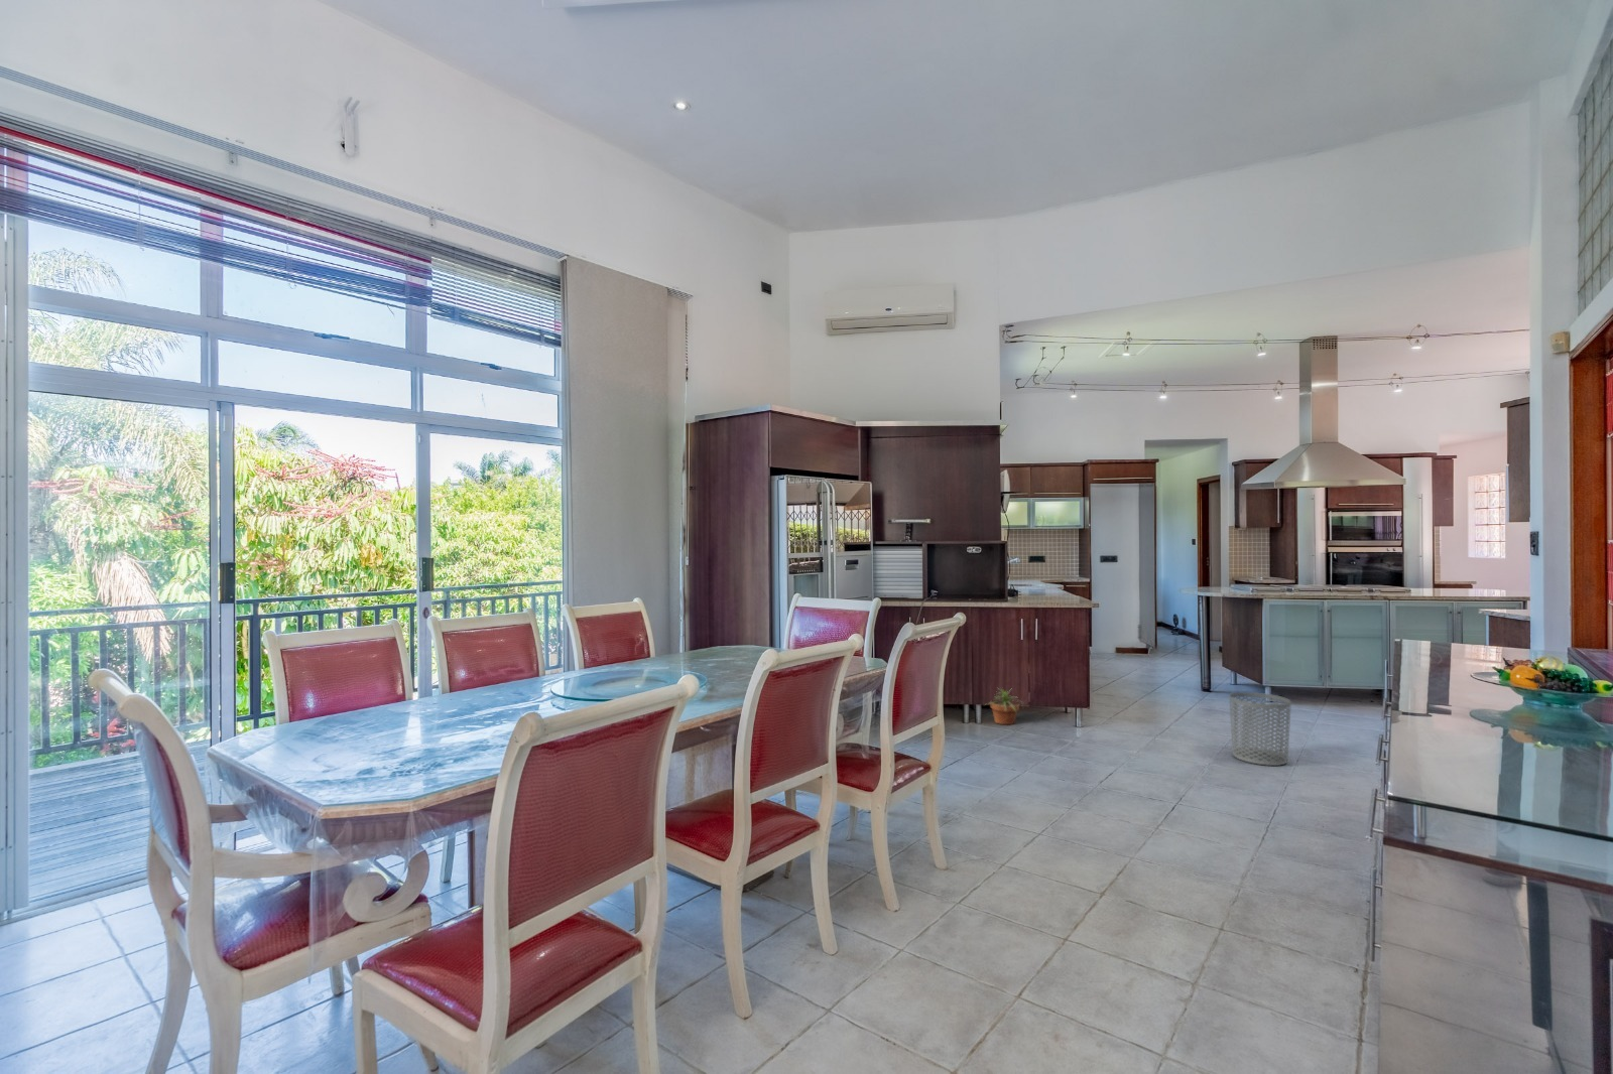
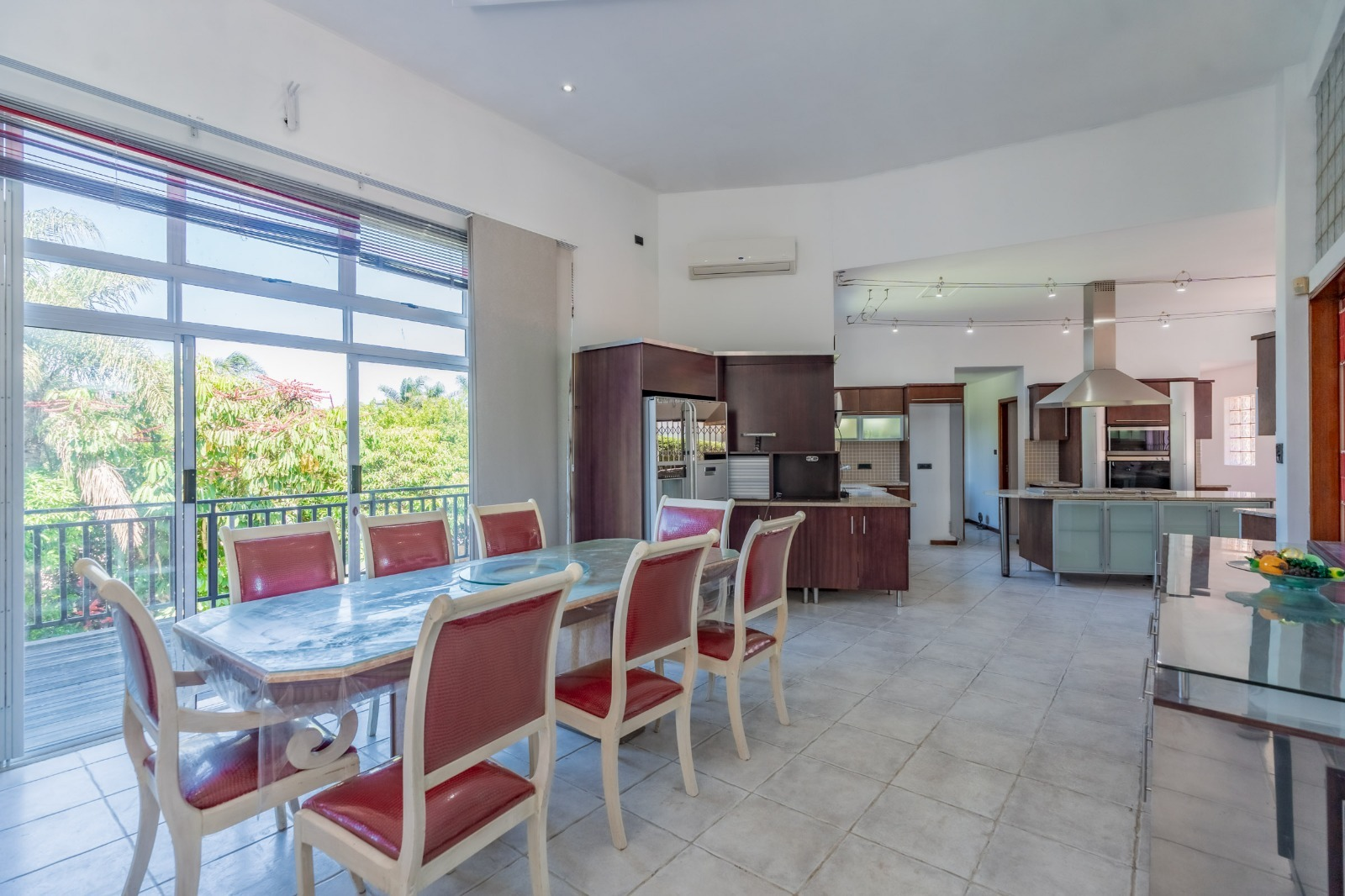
- waste bin (1259, 729)
- potted plant (1005, 705)
